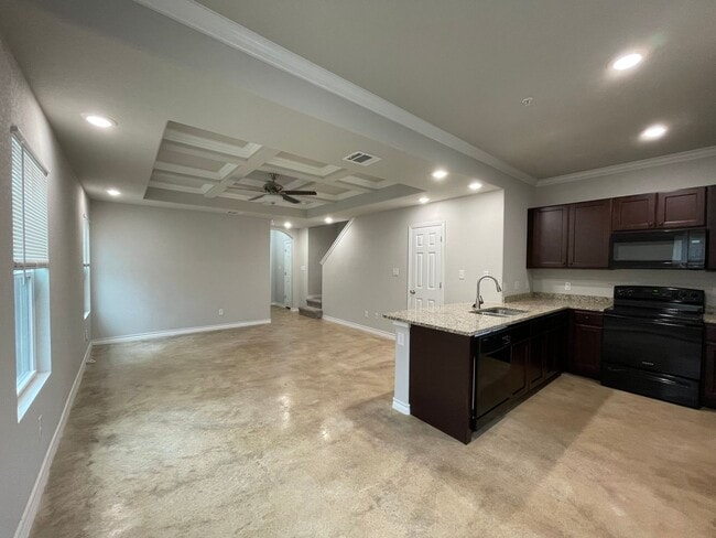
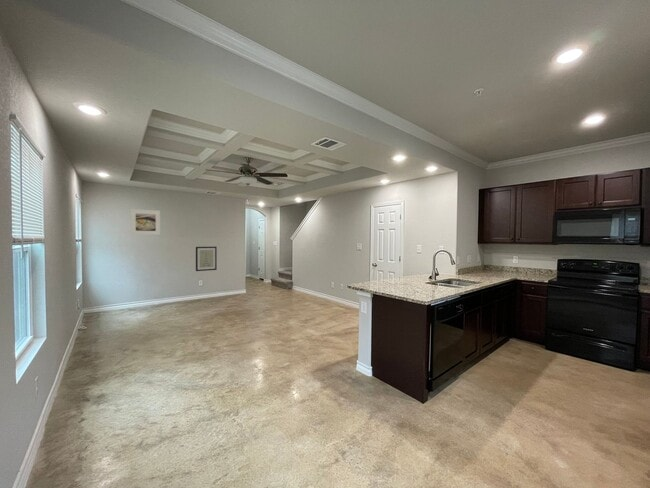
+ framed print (145, 222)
+ wall art (206, 258)
